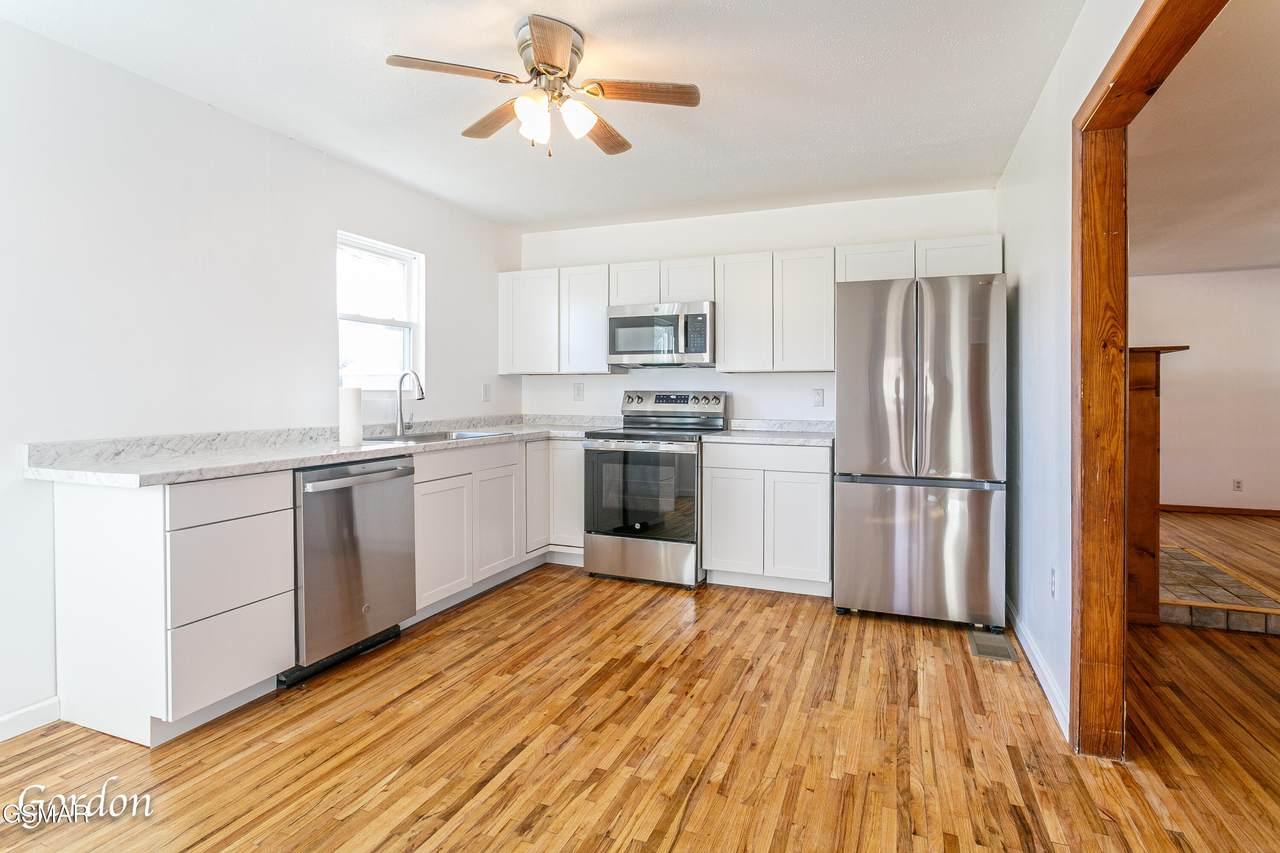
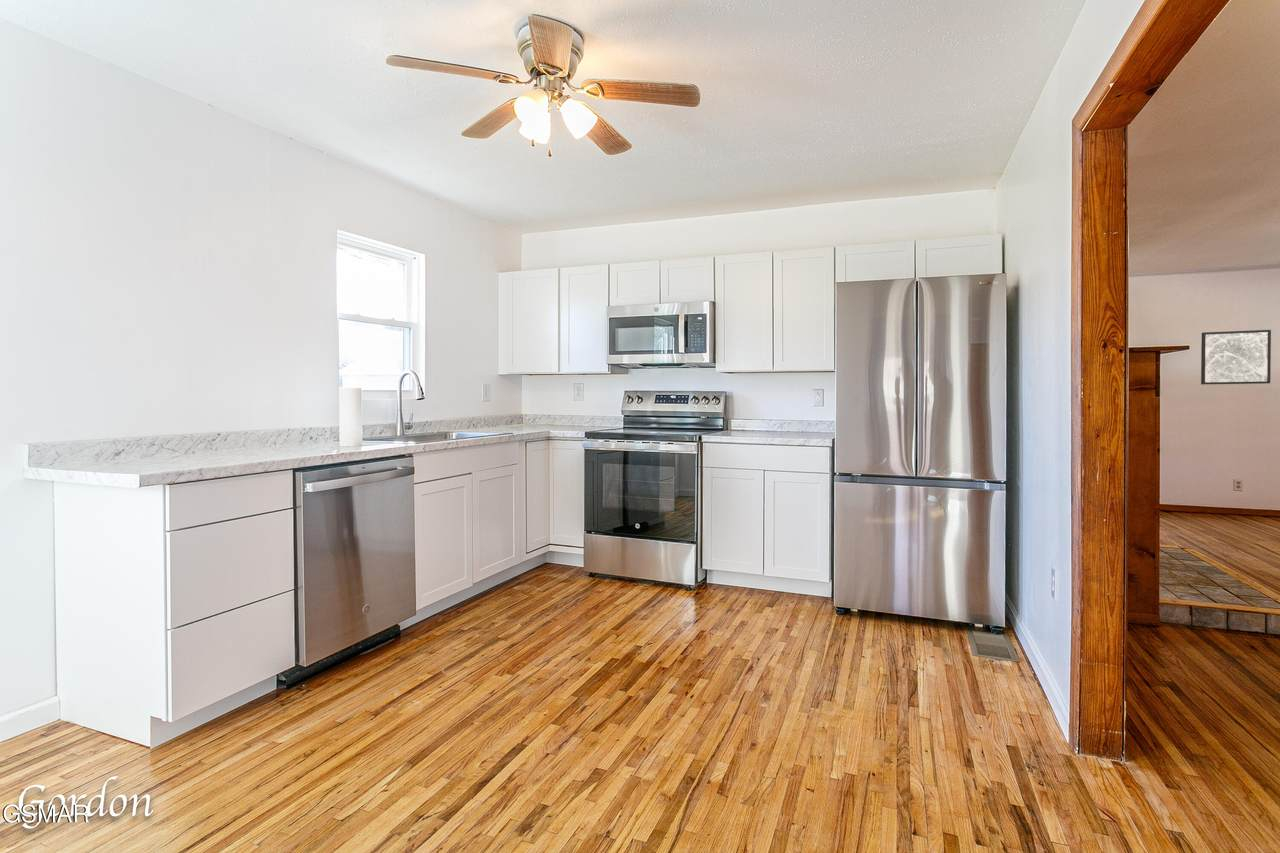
+ wall art (1235, 357)
